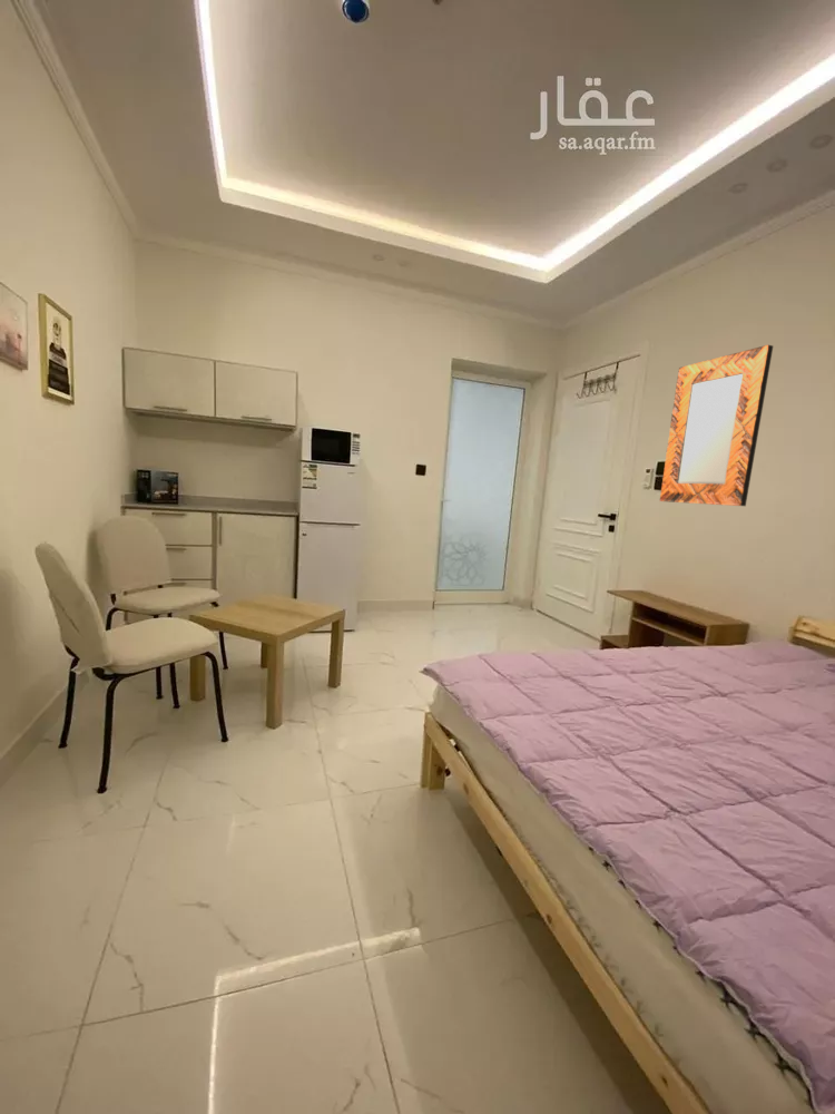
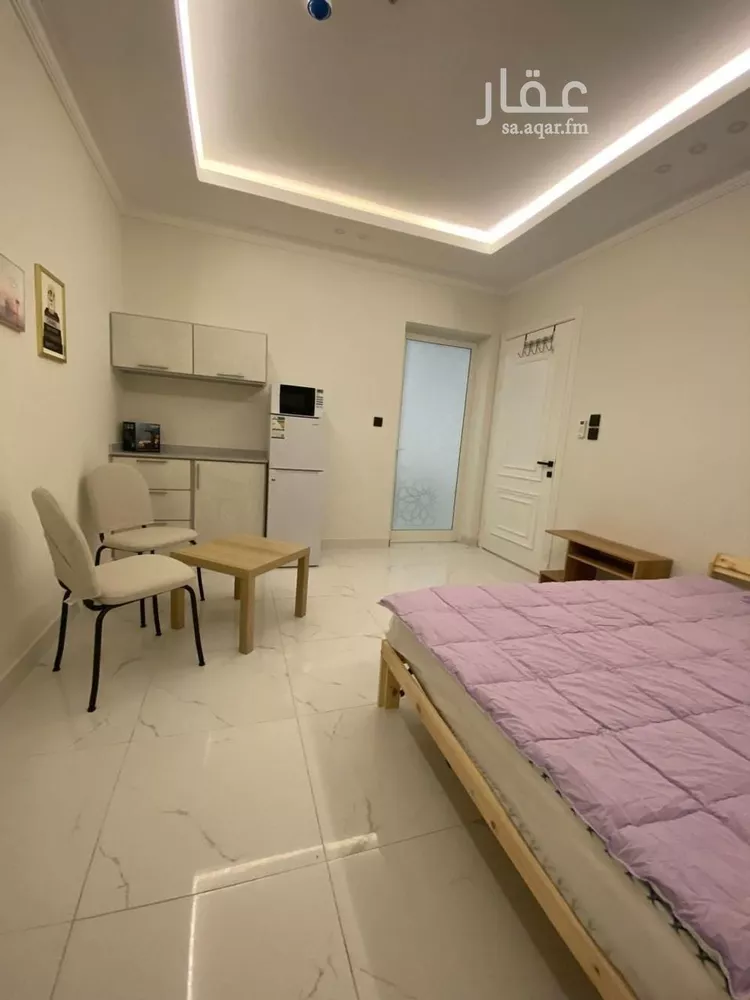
- home mirror (709, 431)
